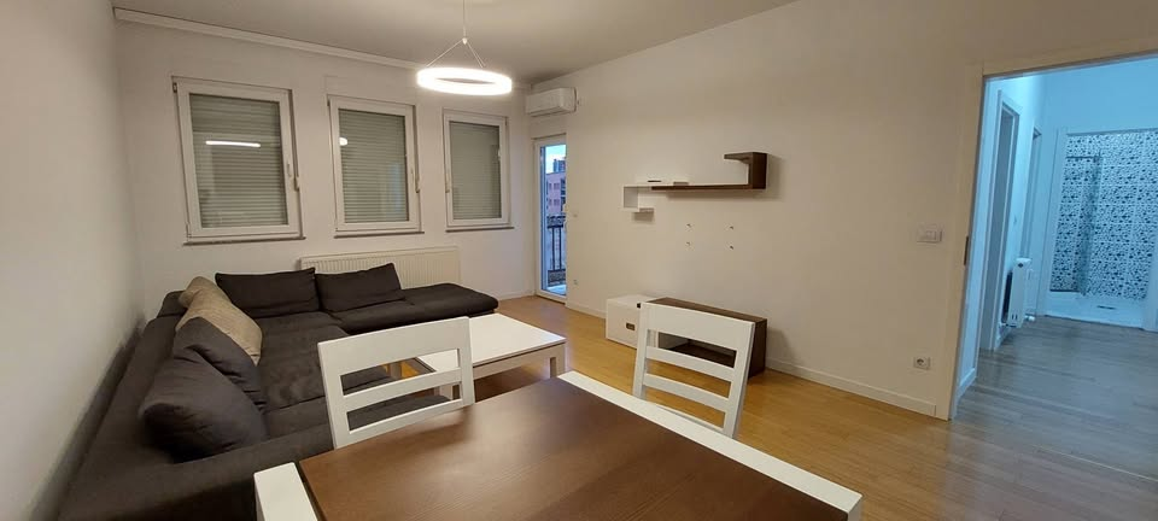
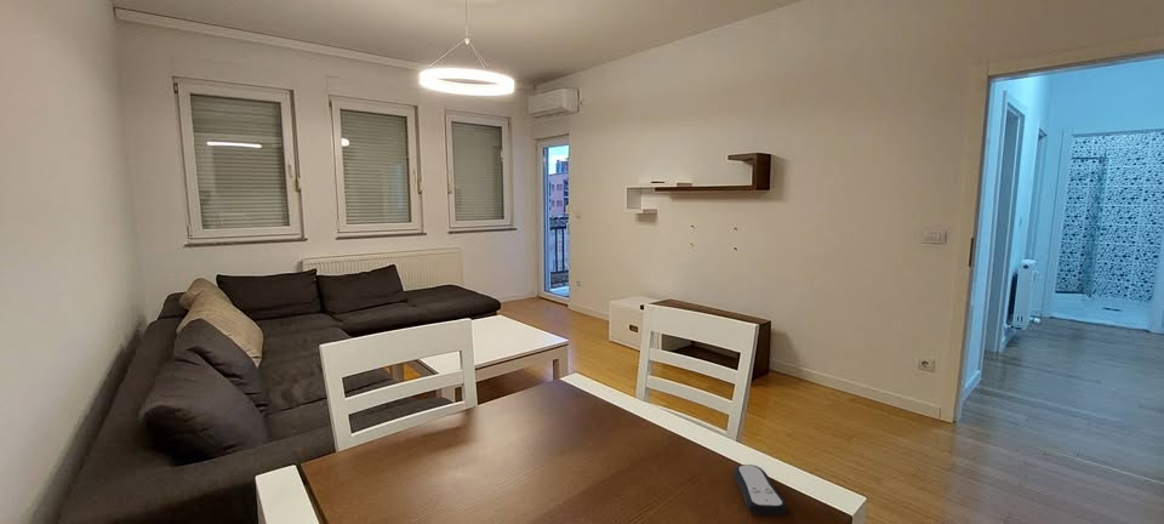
+ remote control (757, 488)
